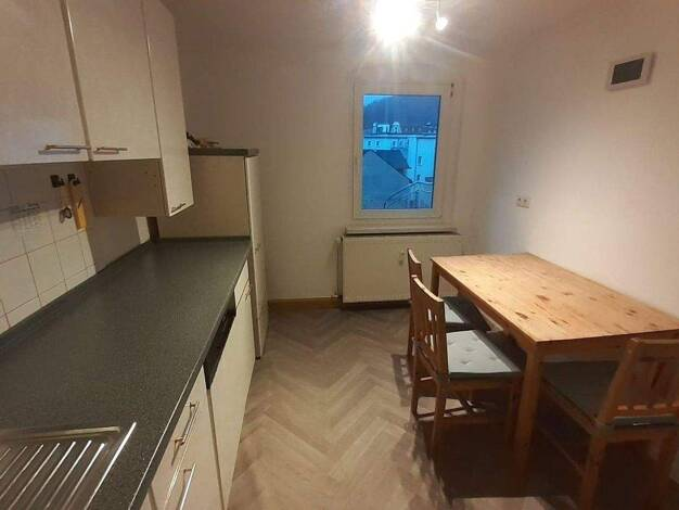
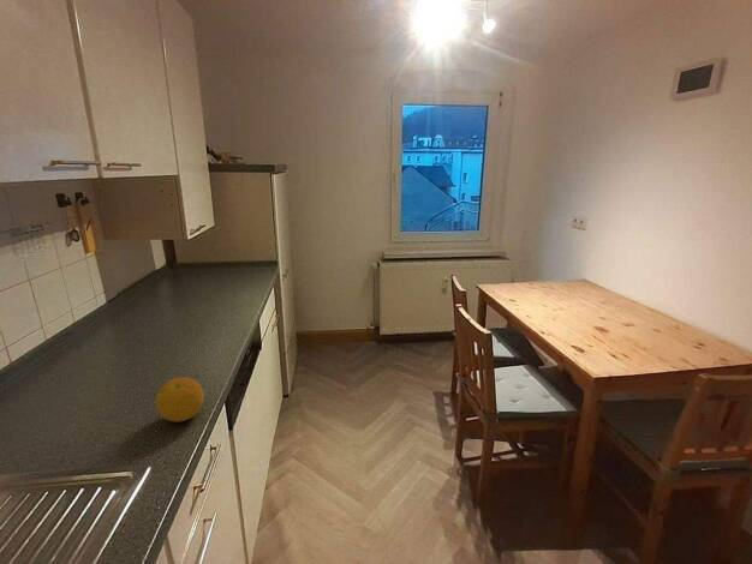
+ fruit (180, 398)
